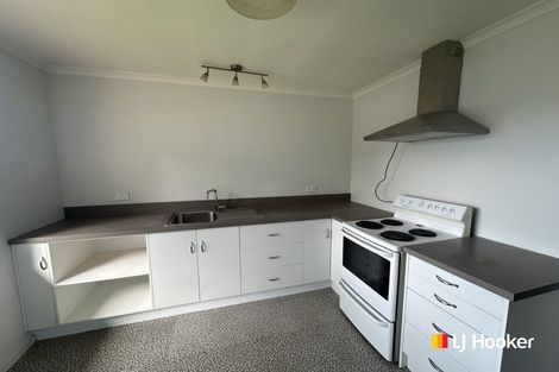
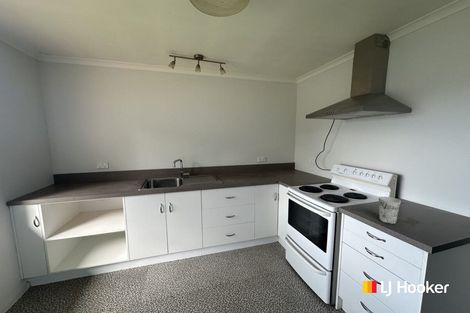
+ cup (388, 210)
